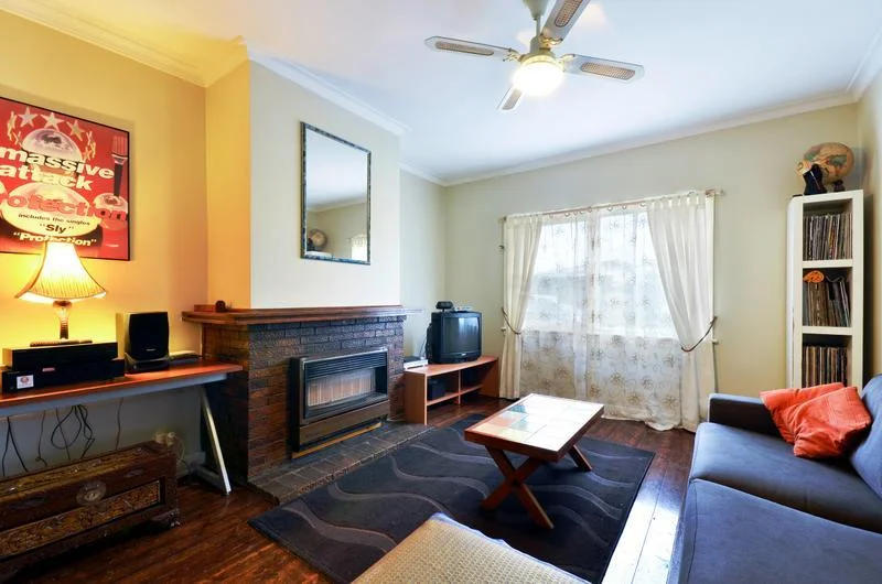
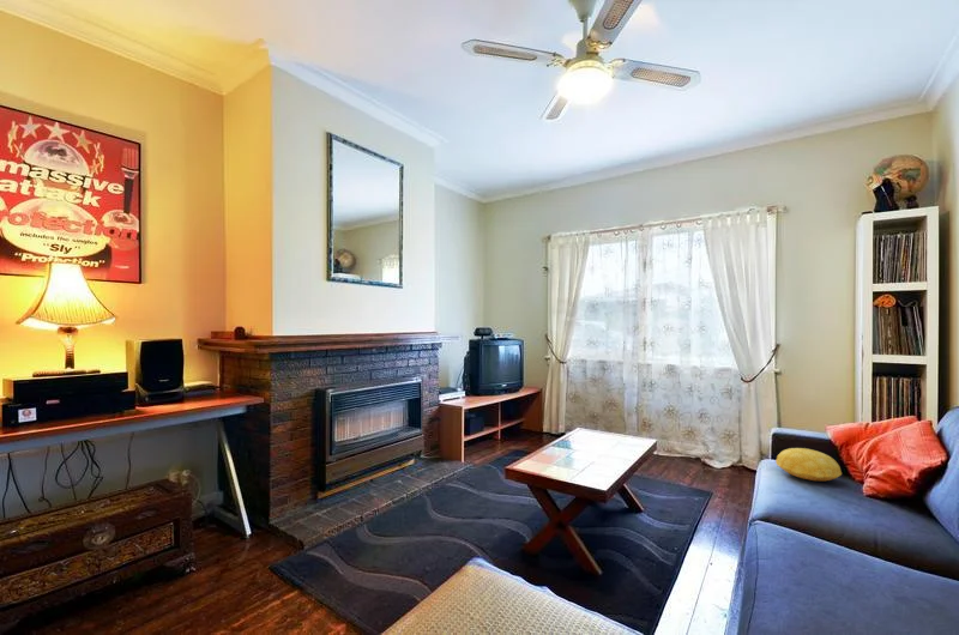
+ cushion (807, 464)
